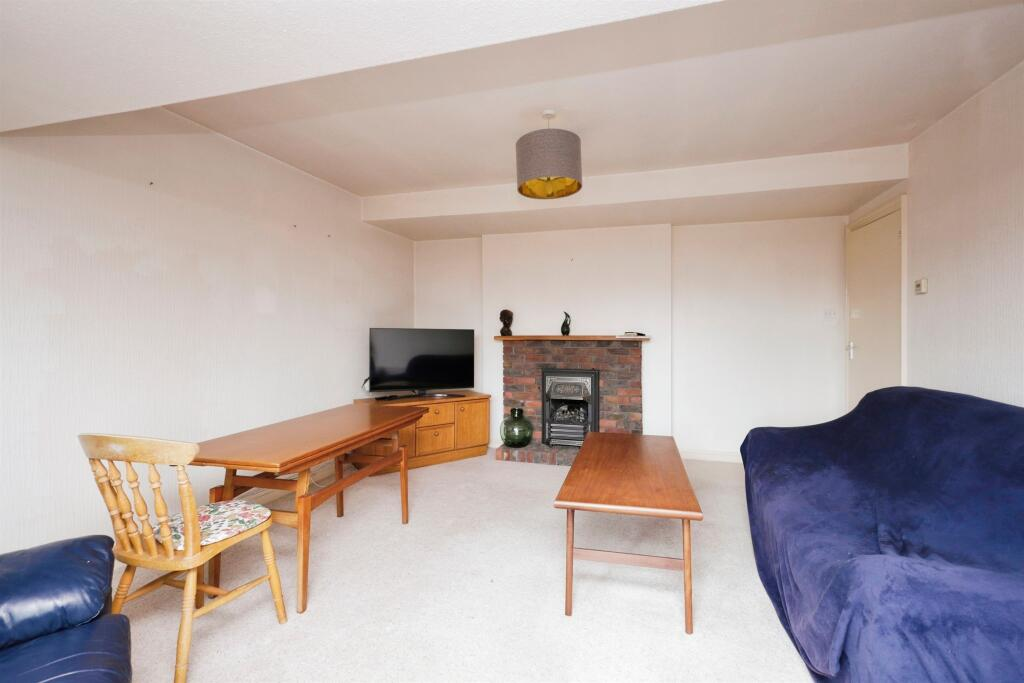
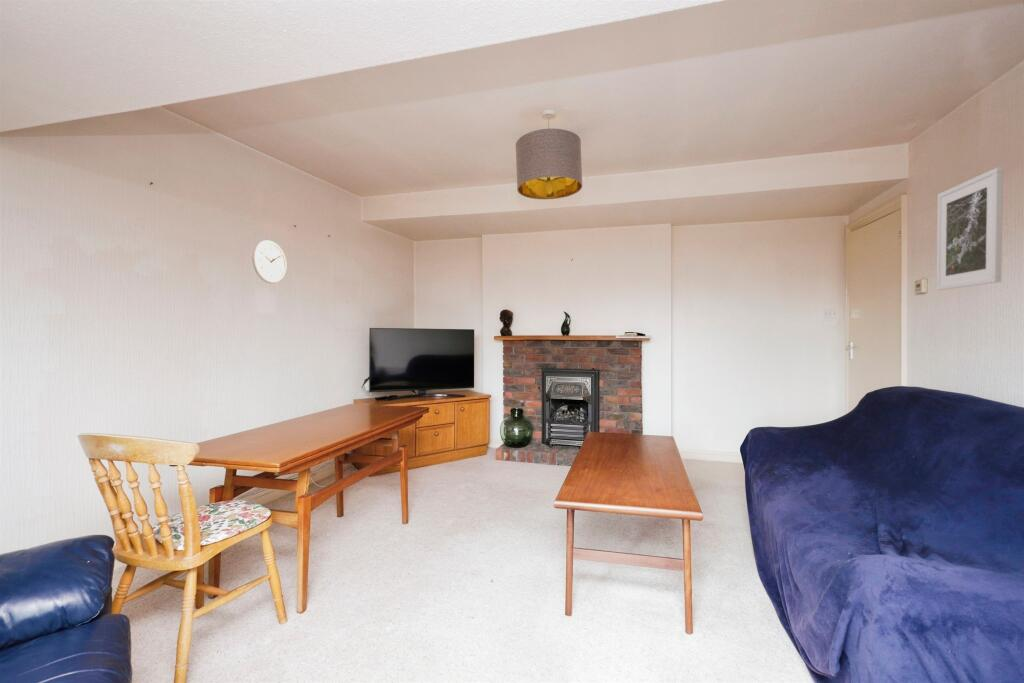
+ wall clock (271, 261)
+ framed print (966, 234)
